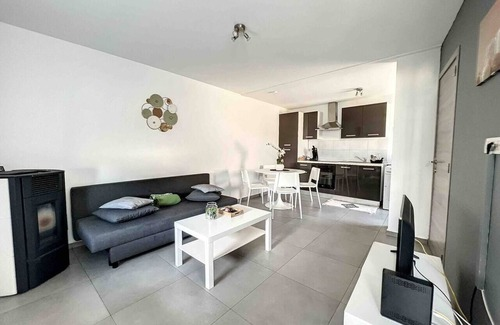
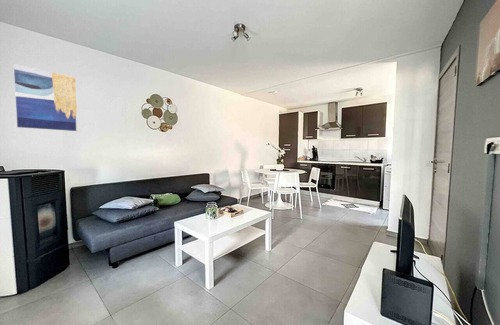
+ wall art (48, 100)
